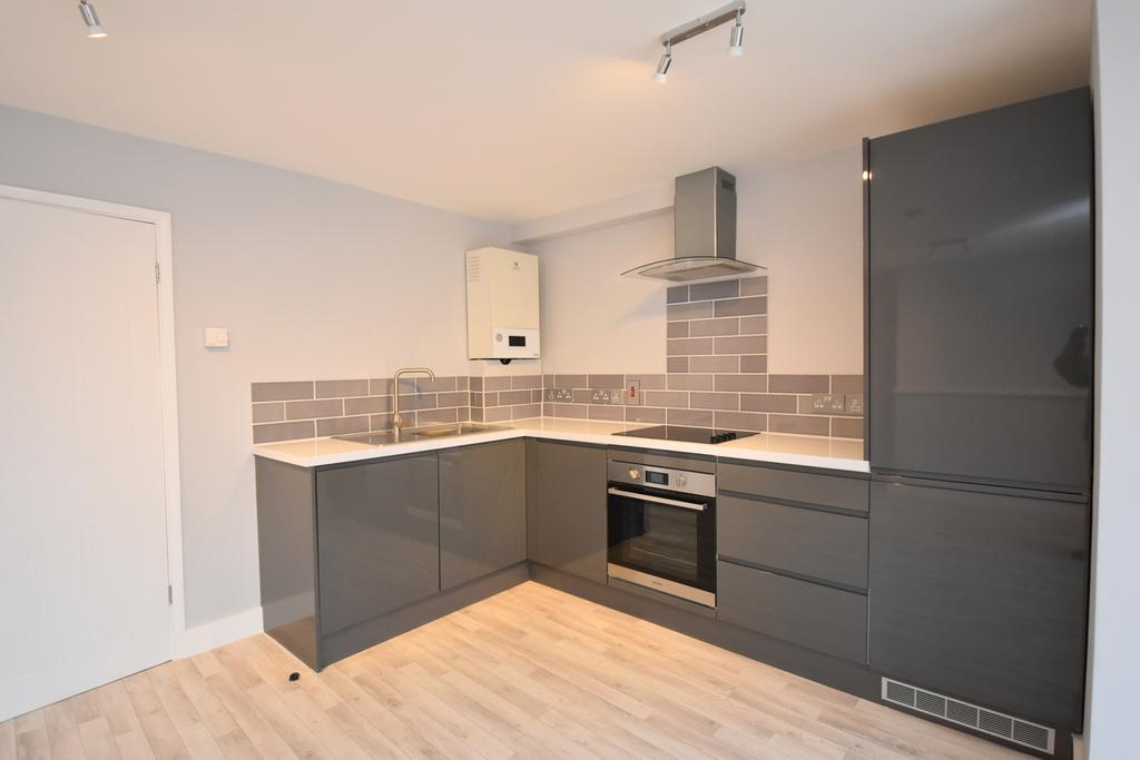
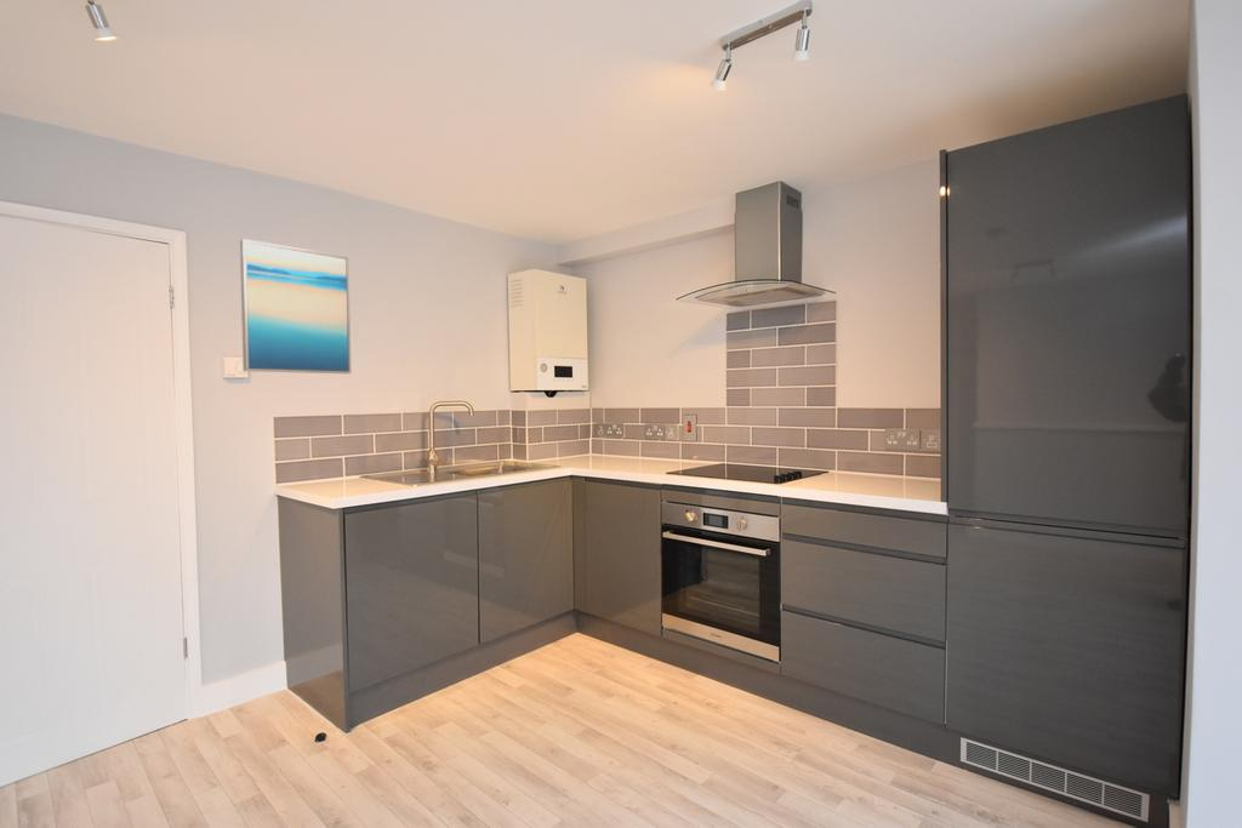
+ wall art (298, 310)
